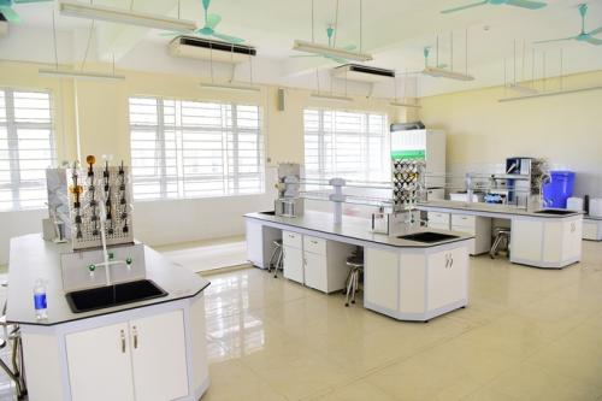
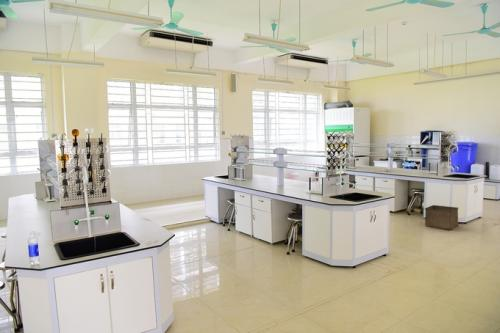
+ storage bin (441, 216)
